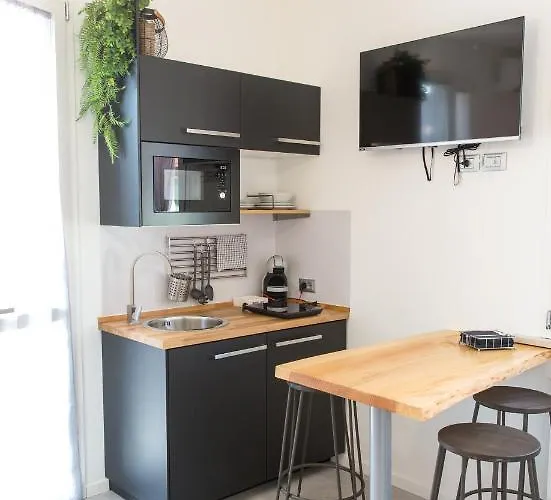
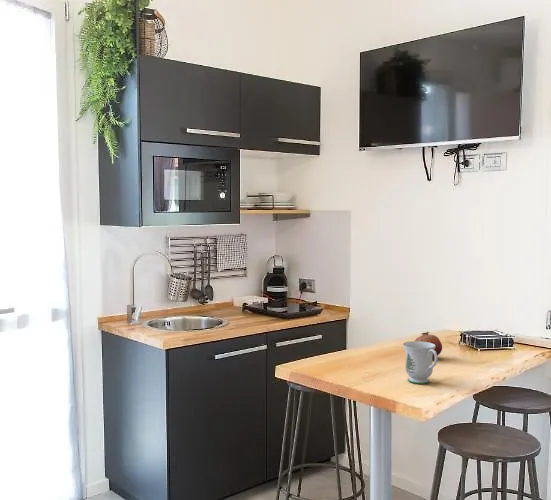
+ fruit (429, 342)
+ mug (422, 364)
